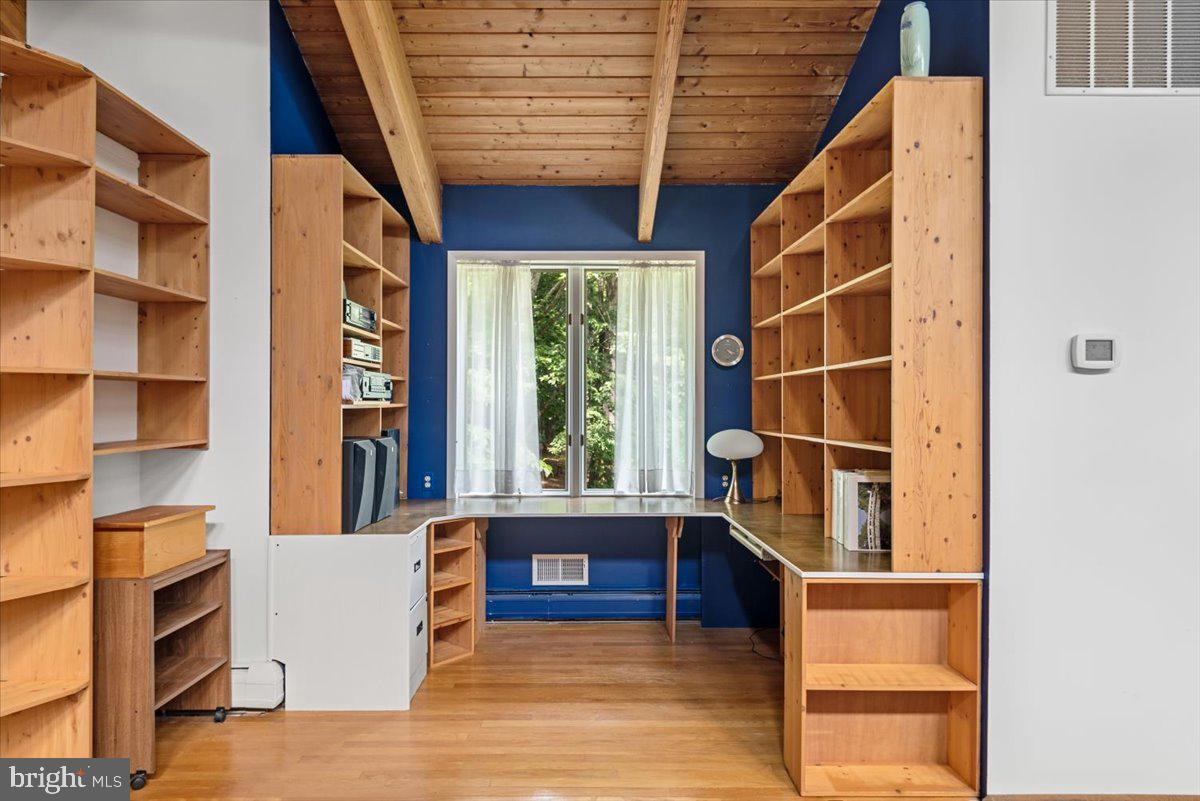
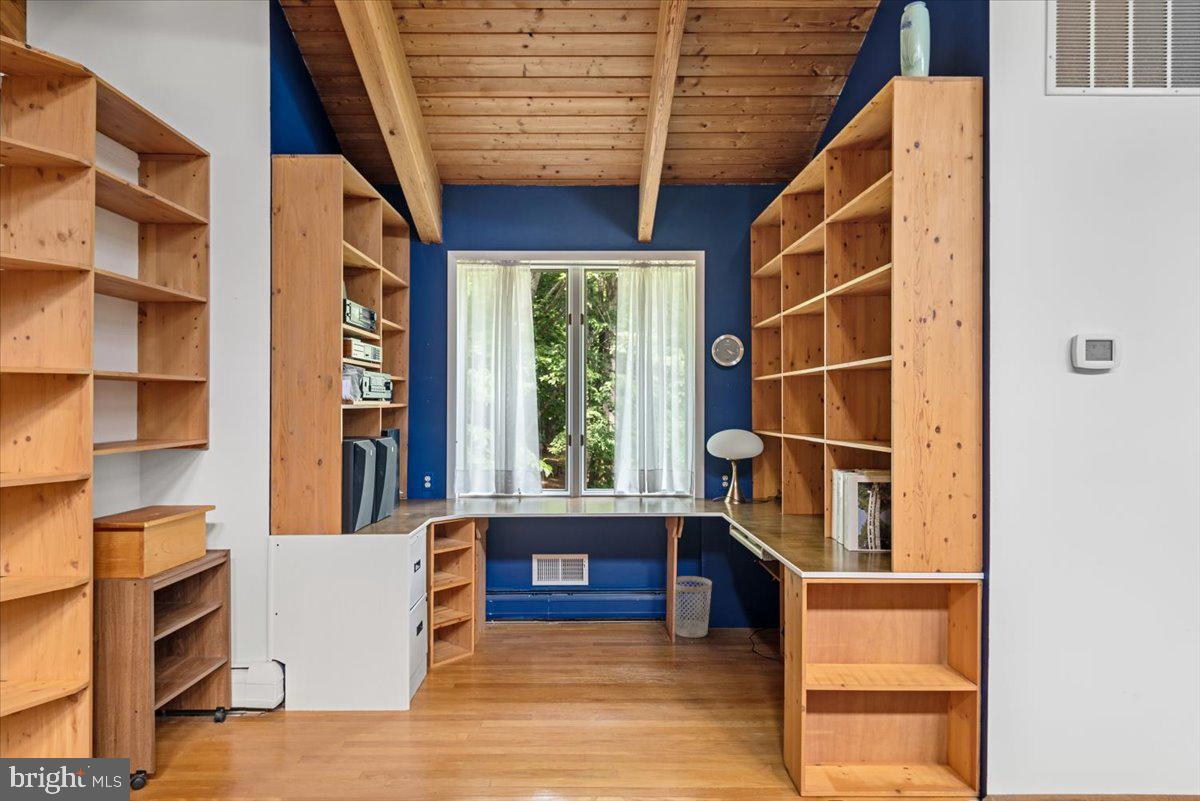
+ wastebasket (691, 606)
